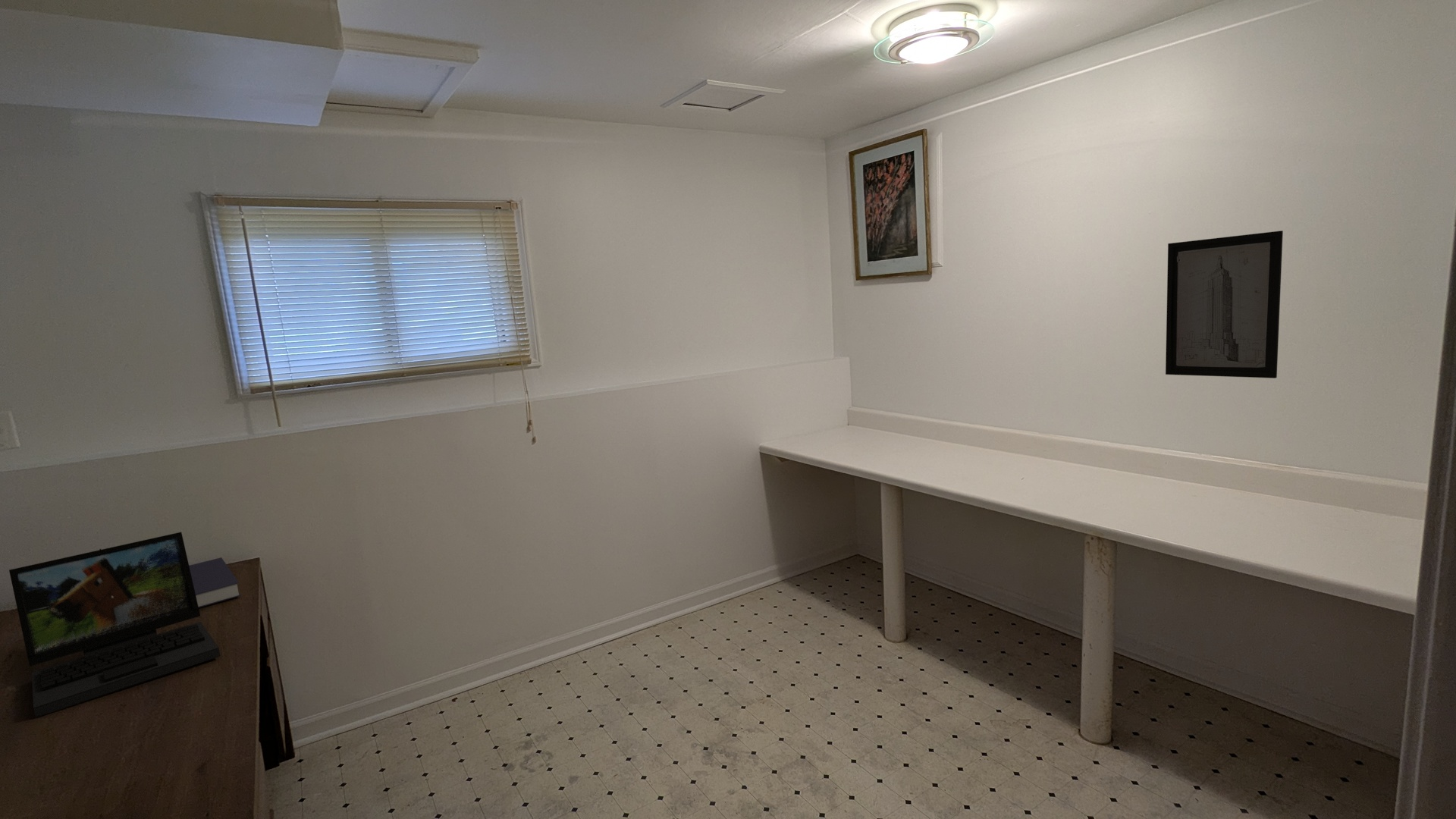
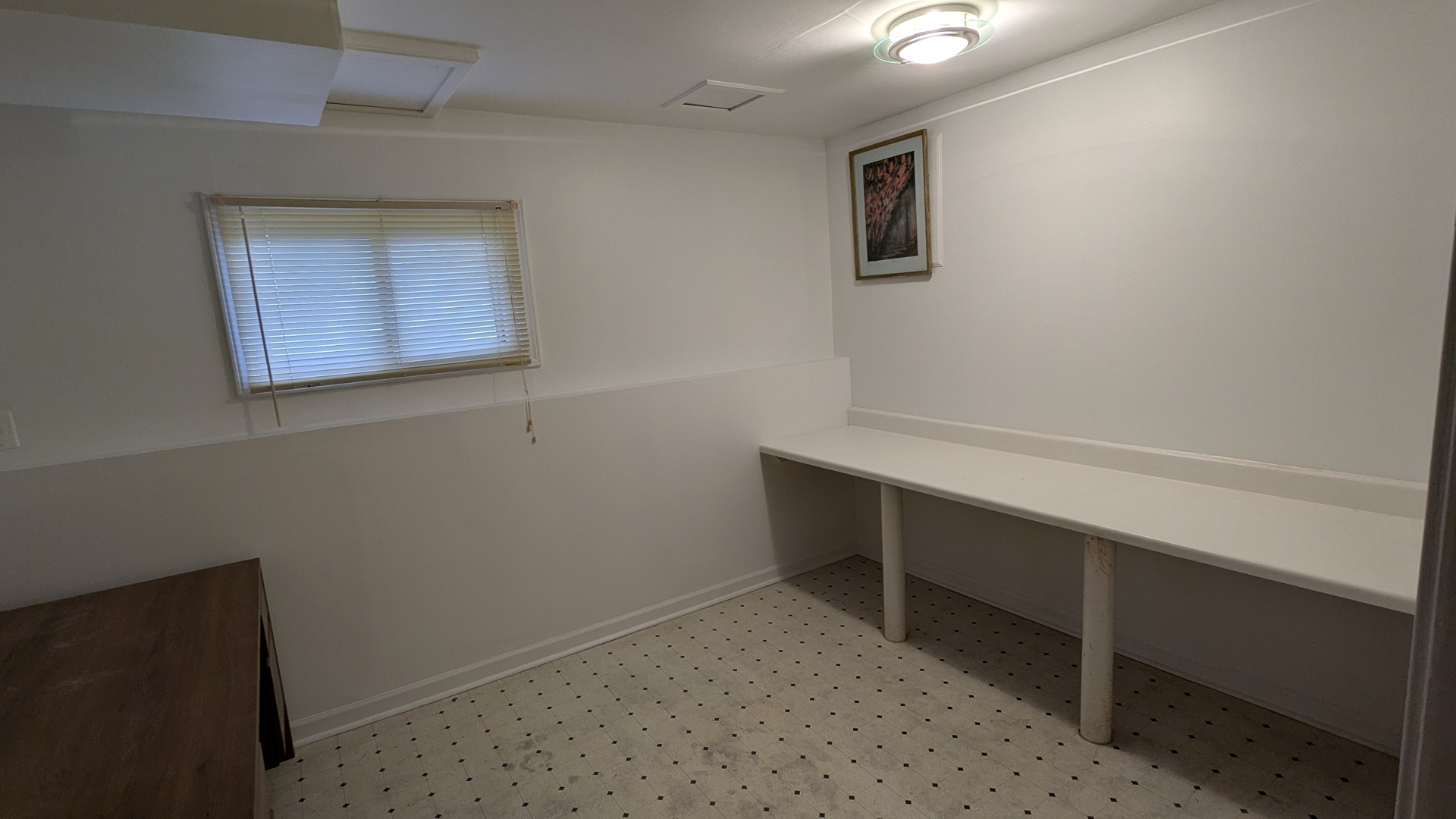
- book (193, 585)
- wall art (1219, 307)
- laptop (116, 612)
